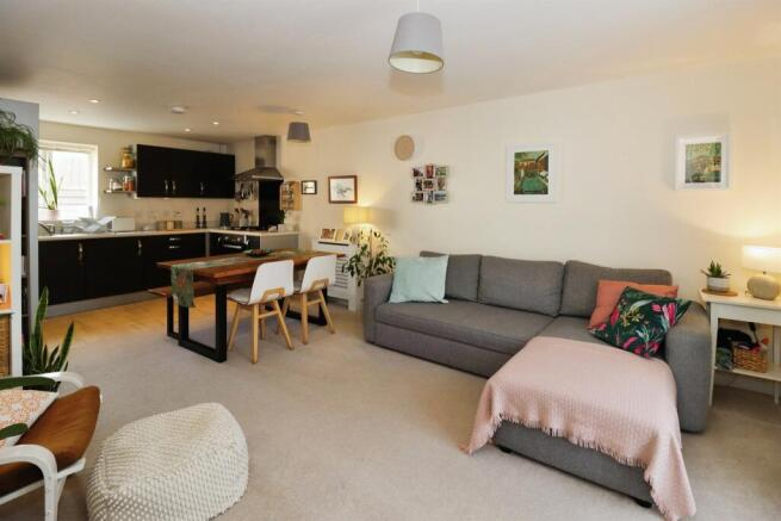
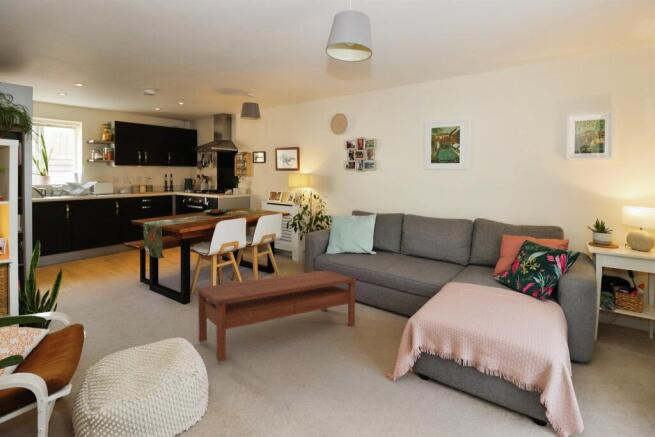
+ coffee table (281, 308)
